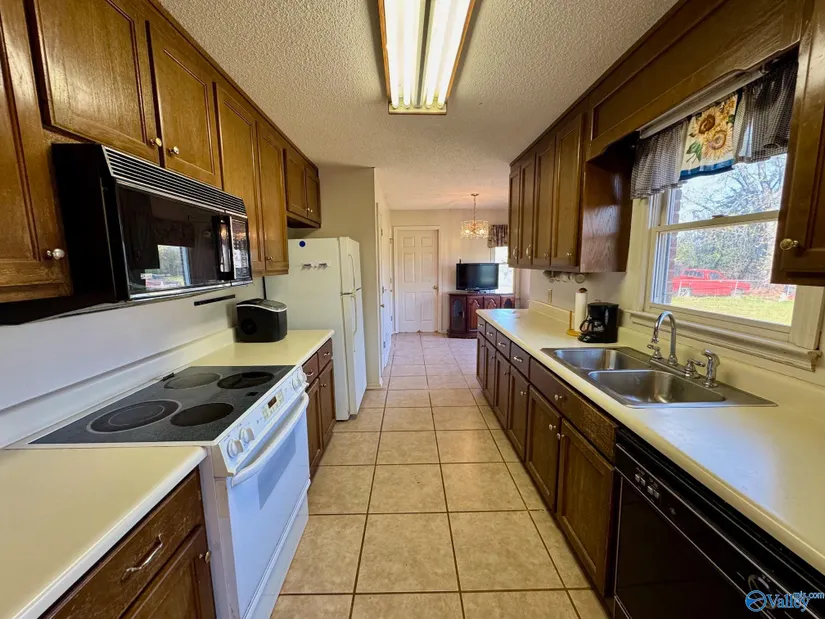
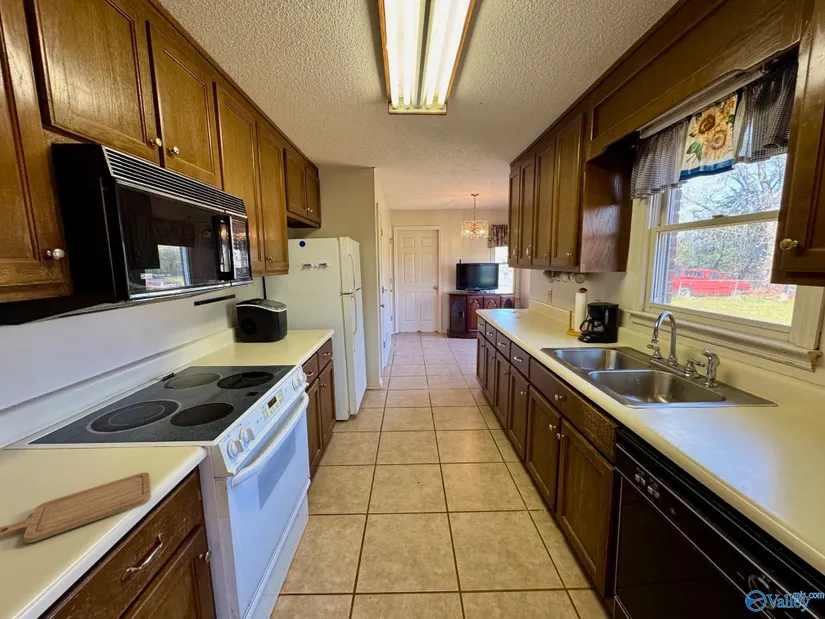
+ chopping board (78, 508)
